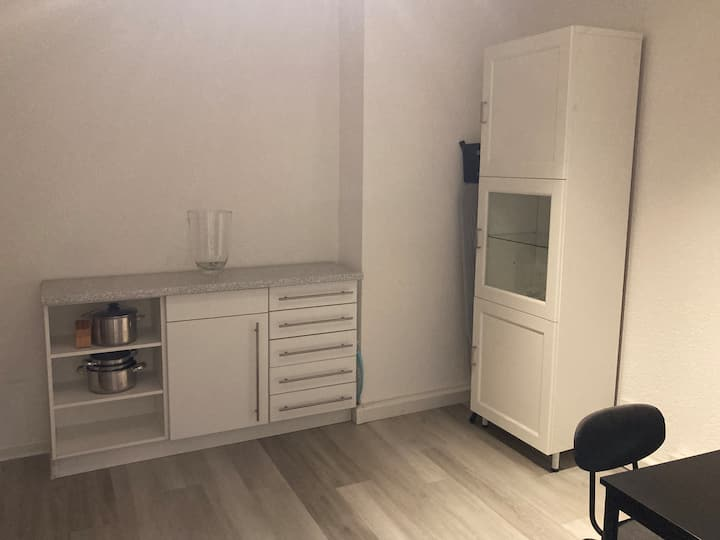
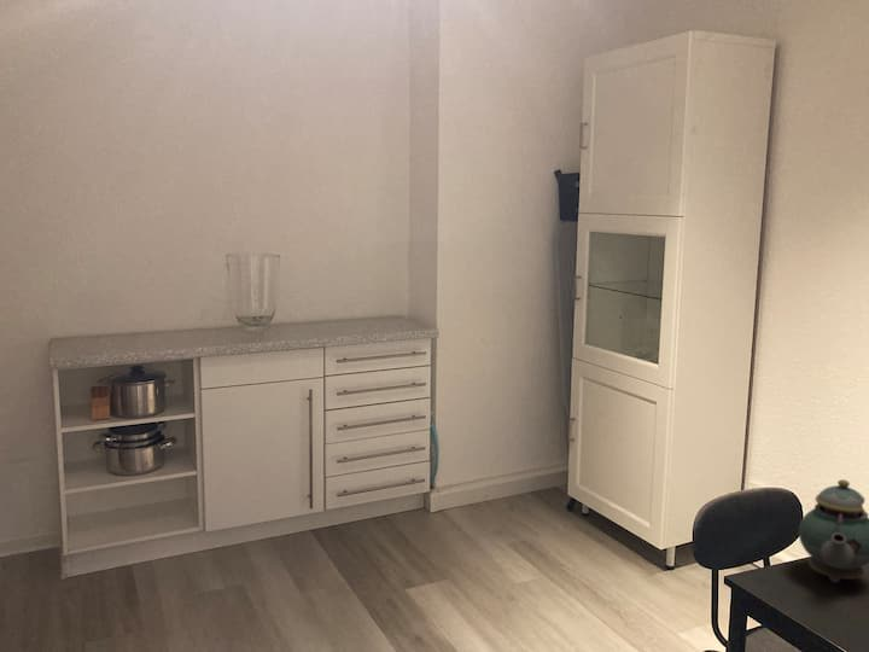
+ teapot (839, 530)
